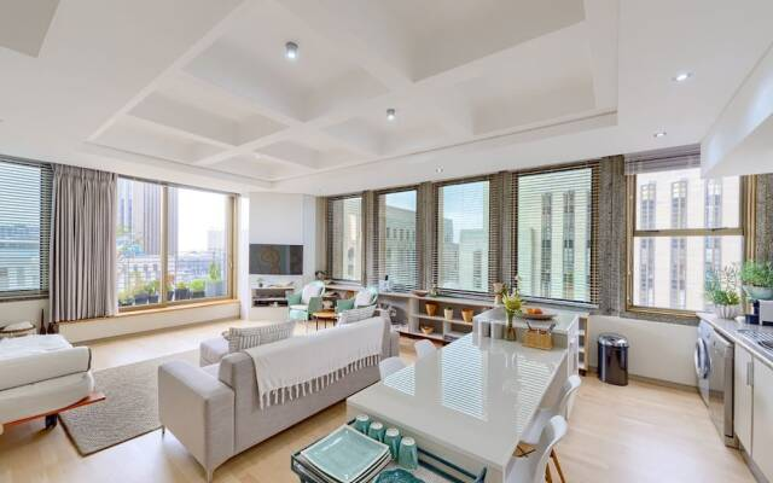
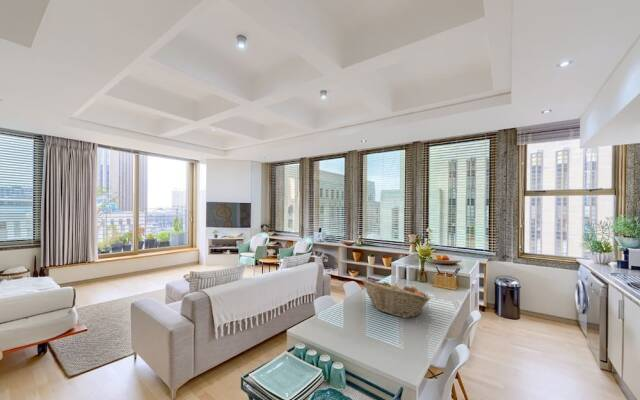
+ fruit basket (393, 293)
